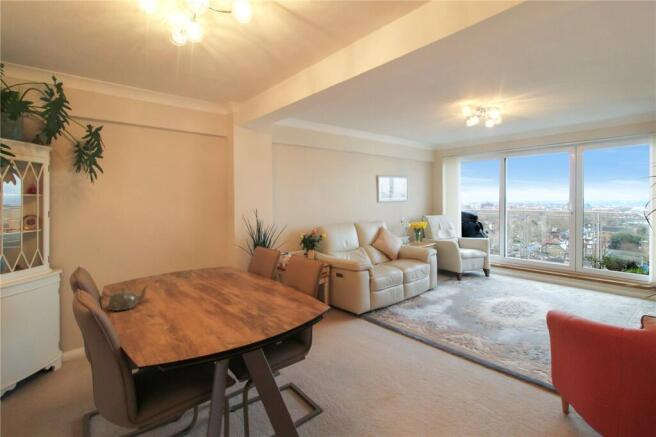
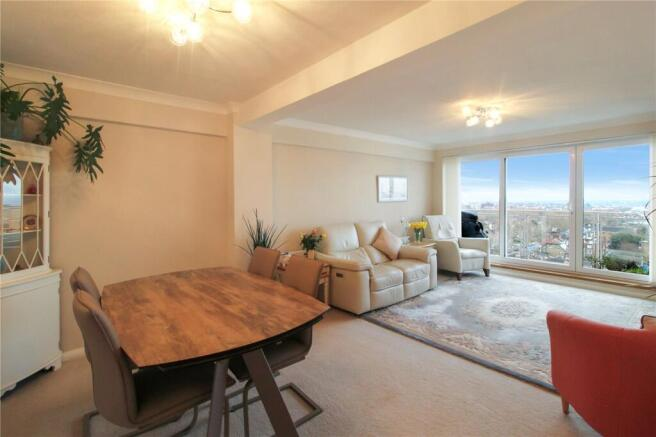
- teapot (125, 297)
